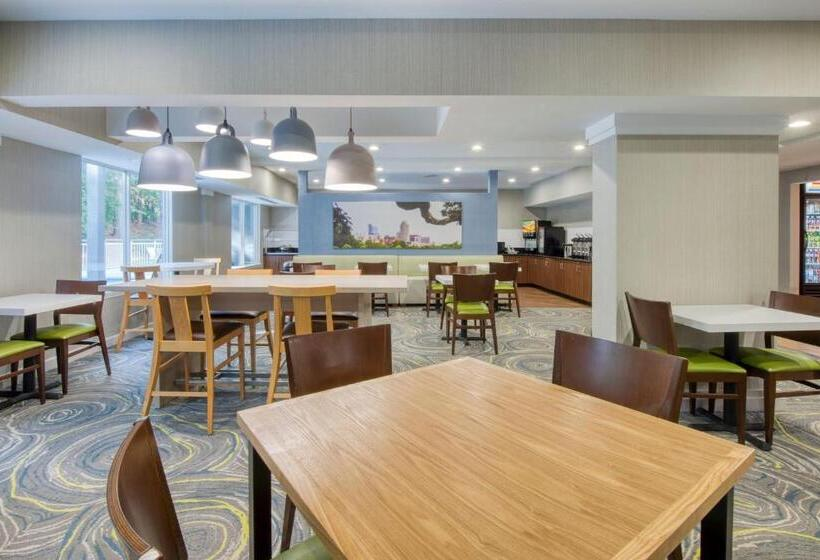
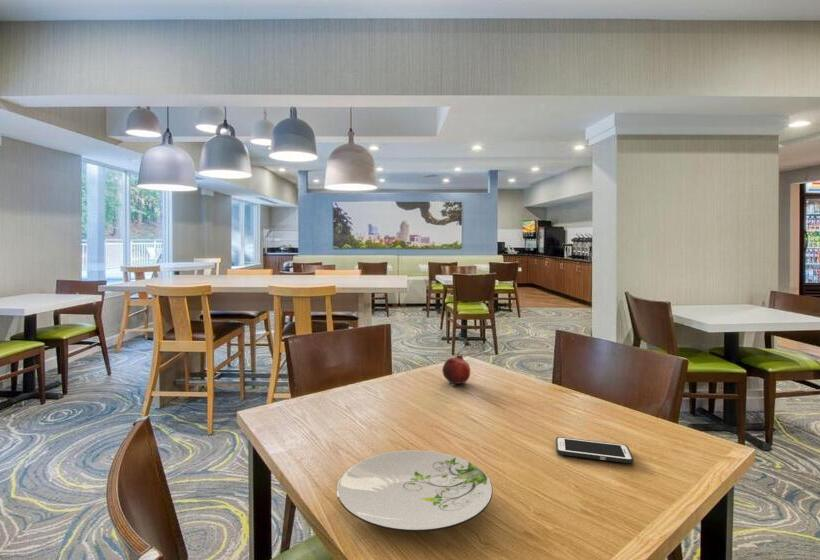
+ fruit (456, 367)
+ plate (414, 492)
+ cell phone (592, 449)
